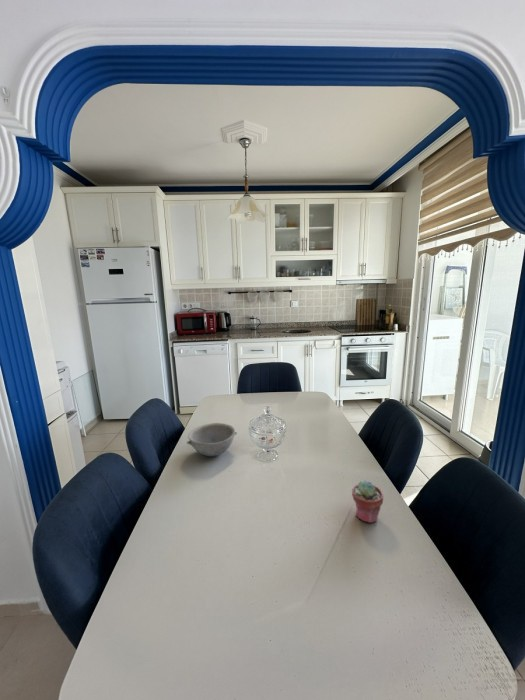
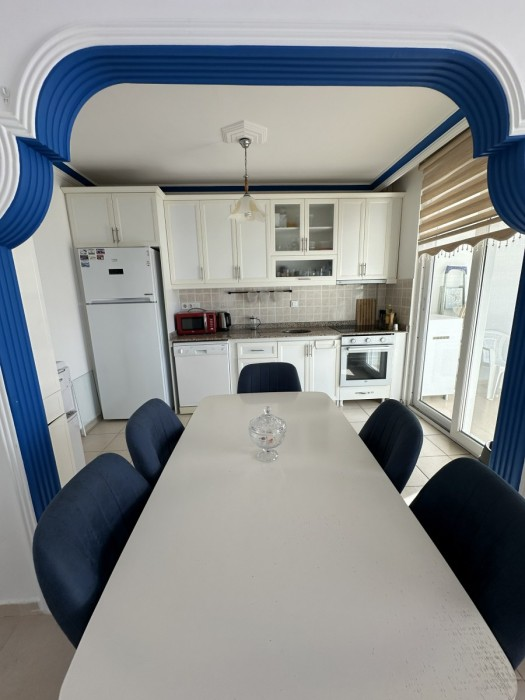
- potted succulent (367, 499)
- bowl (212, 442)
